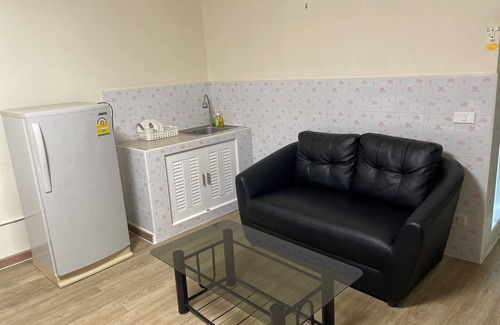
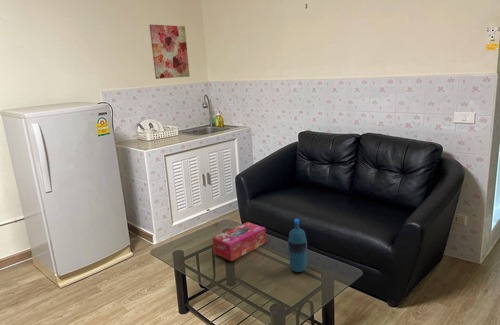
+ wall art (170, 52)
+ tissue box (239, 240)
+ water bottle (297, 245)
